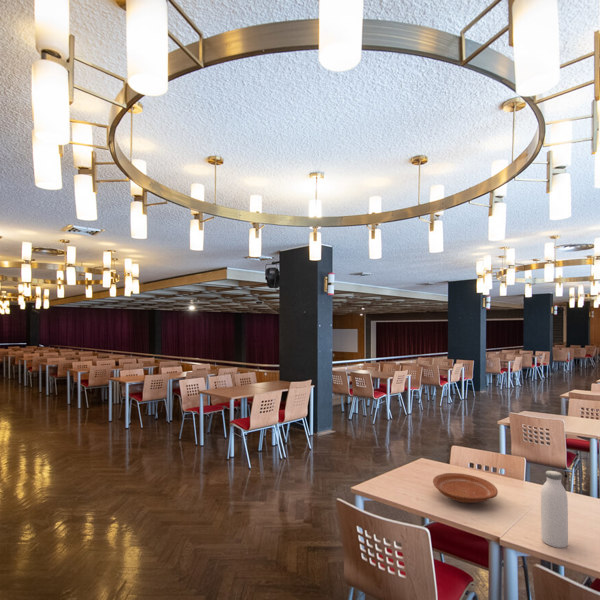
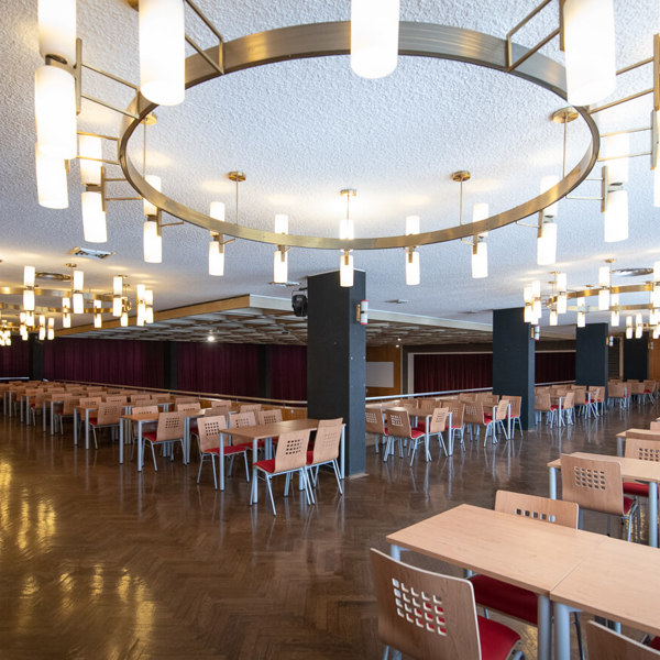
- water bottle (554, 507)
- plate (464, 491)
